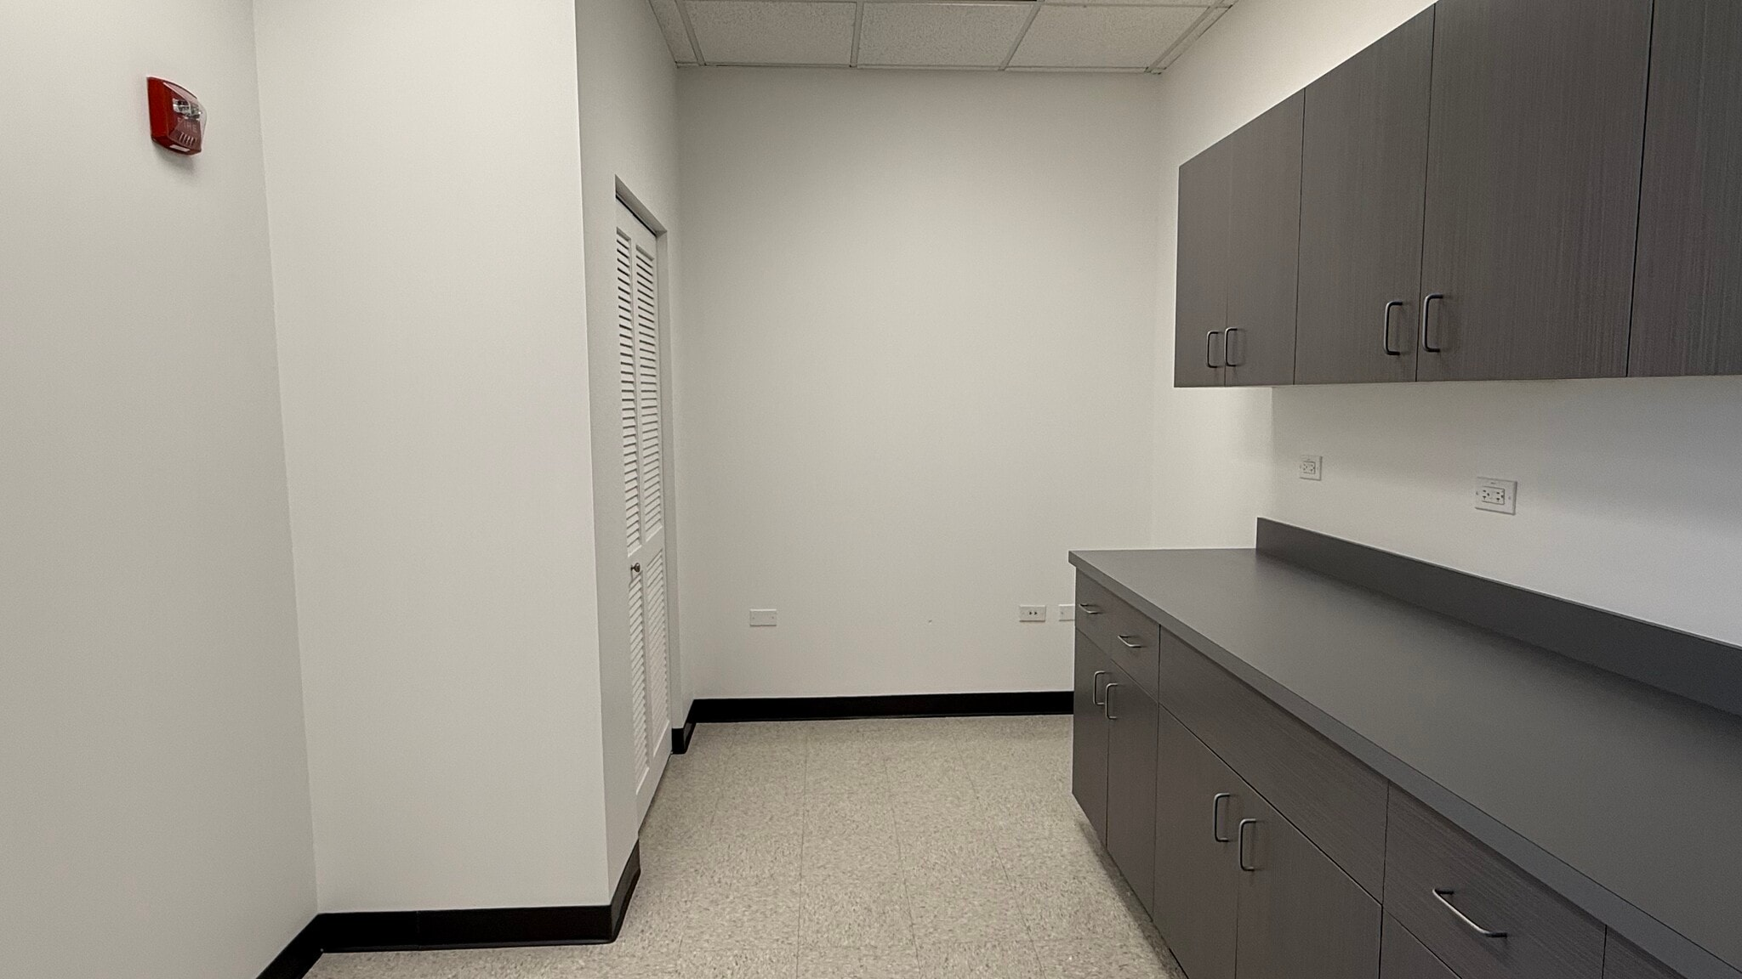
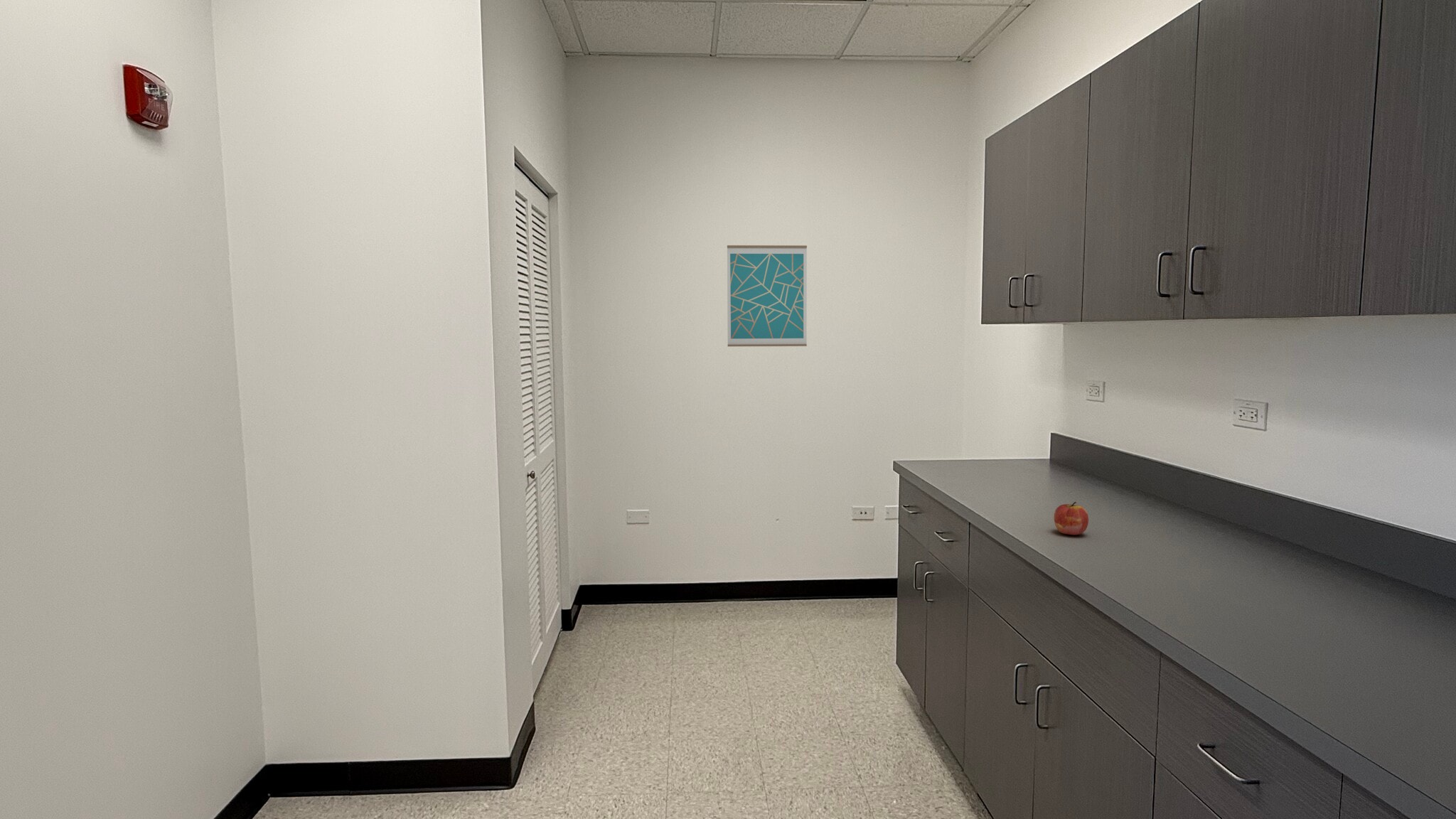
+ wall art (767, 296)
+ apple (1071, 517)
